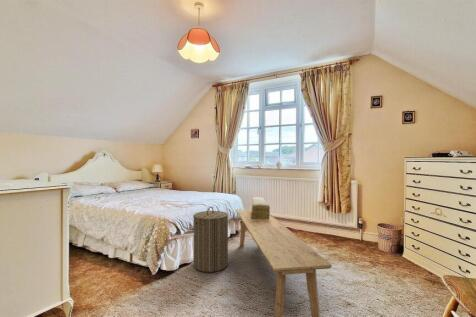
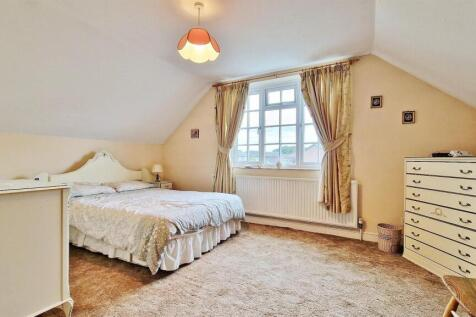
- decorative box (258, 206)
- bench (267, 250)
- laundry hamper (210, 235)
